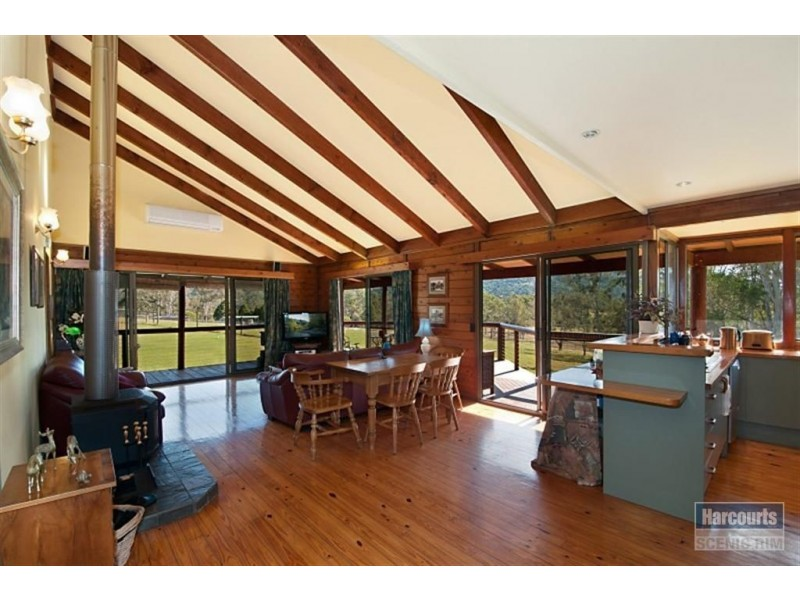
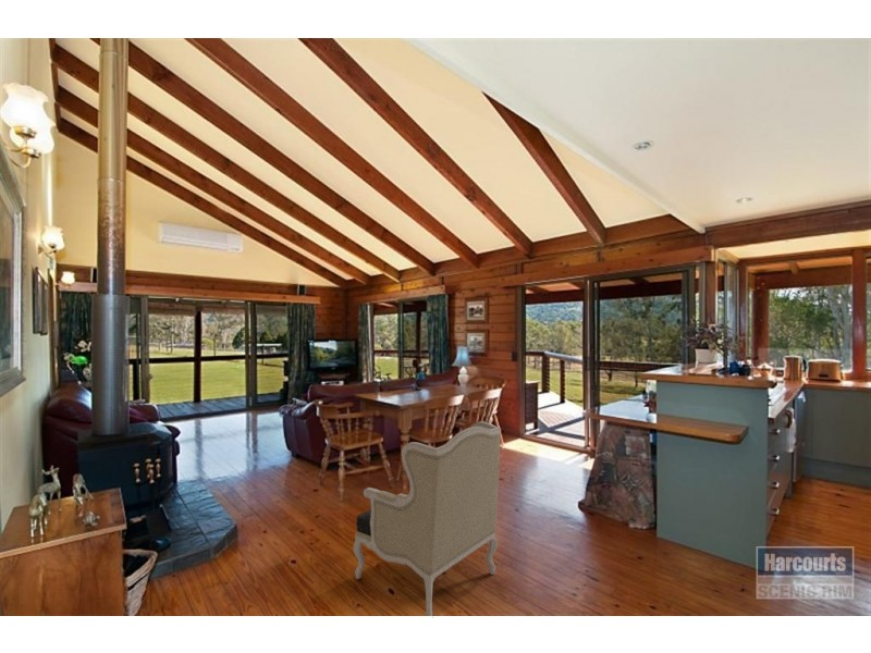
+ armchair (428, 497)
